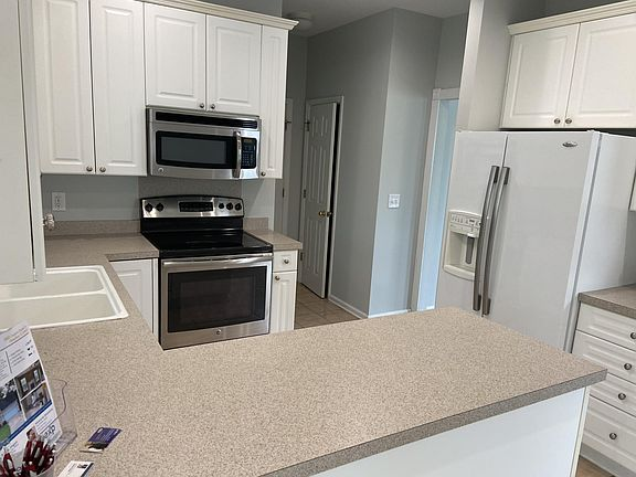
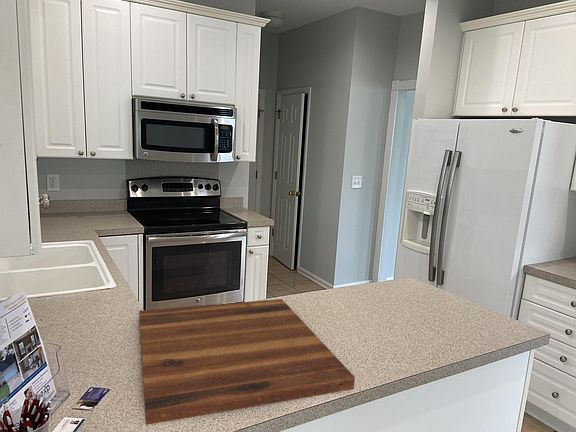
+ cutting board (232, 344)
